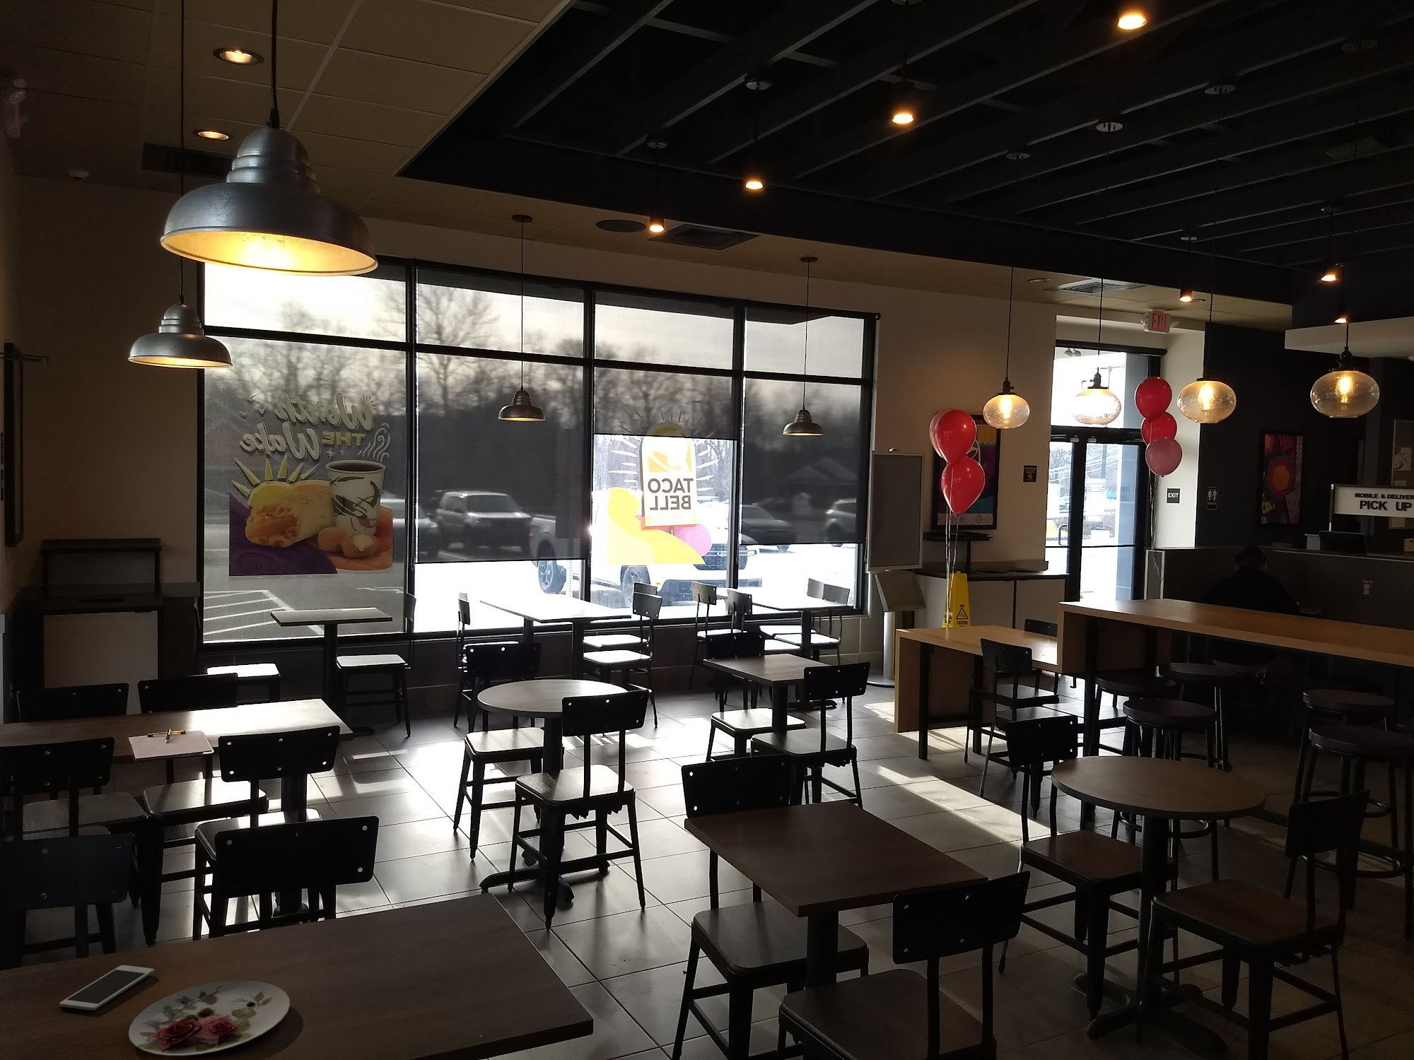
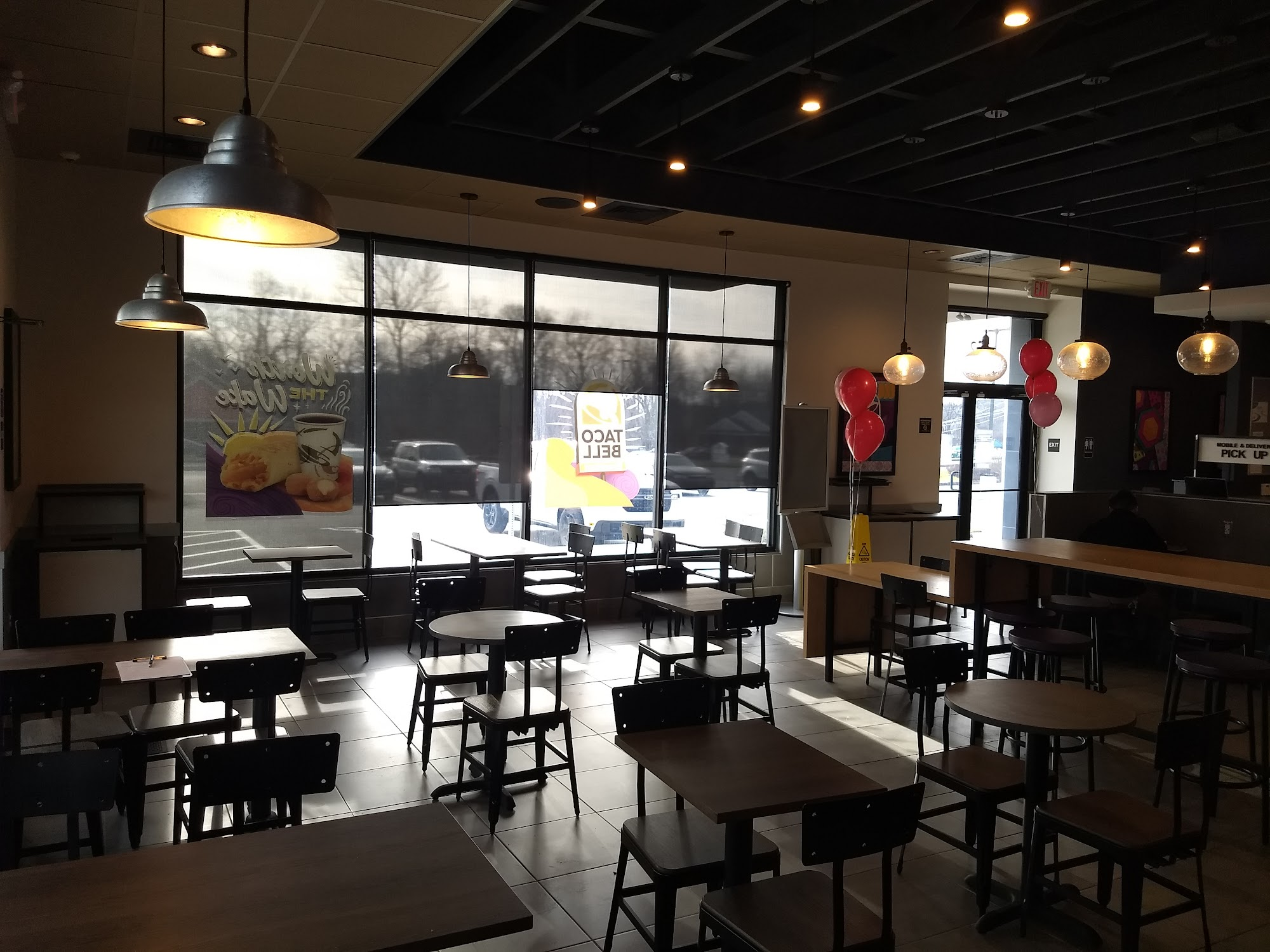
- plate (212, 1014)
- cell phone (108, 987)
